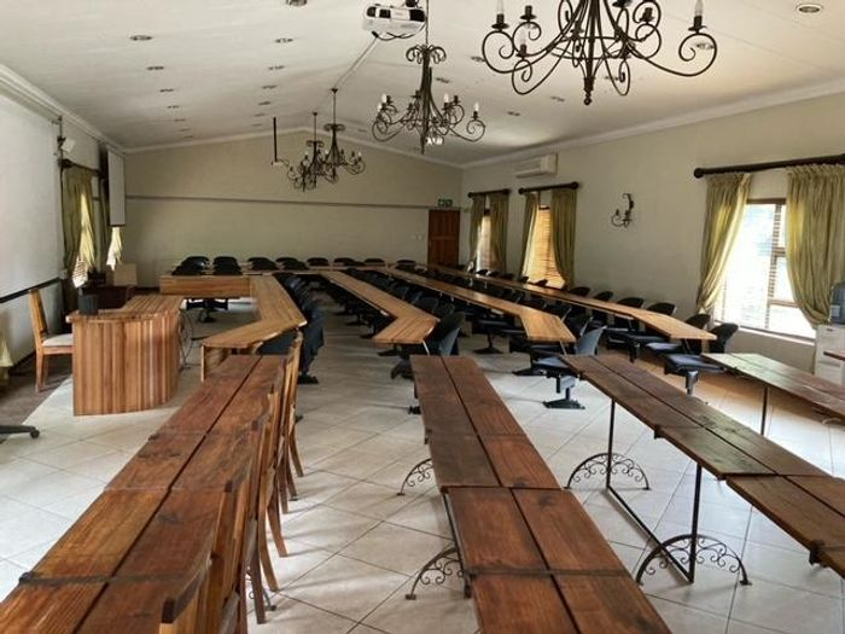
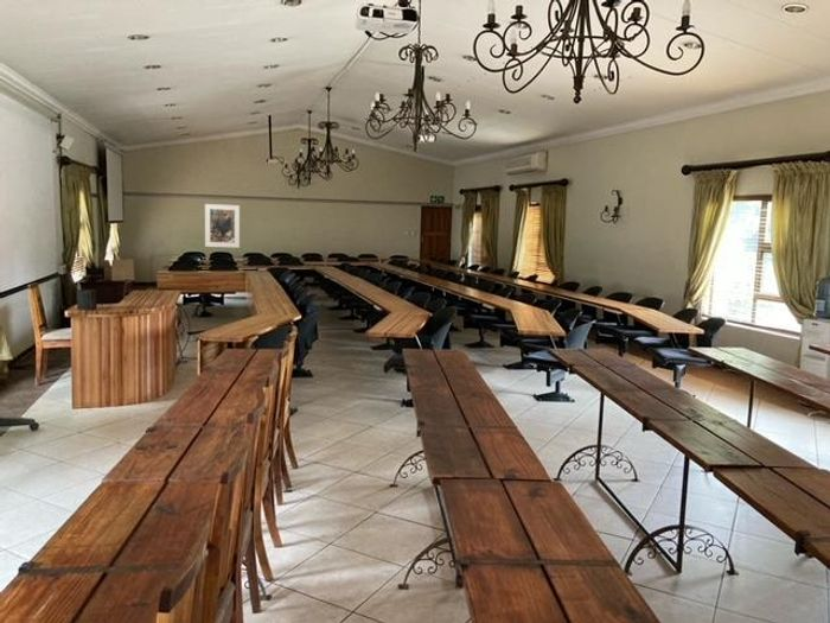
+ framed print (222, 225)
